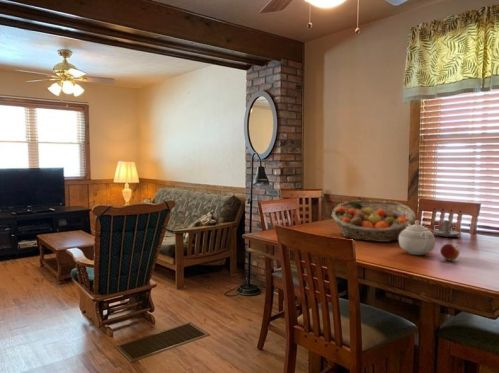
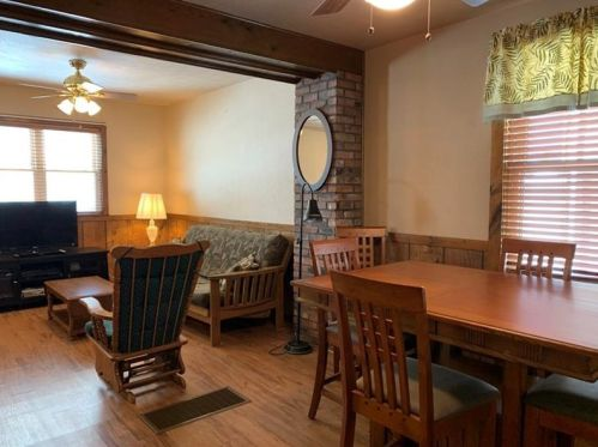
- candle holder (445, 227)
- teapot (417, 237)
- fruit basket (371, 219)
- apple (449, 251)
